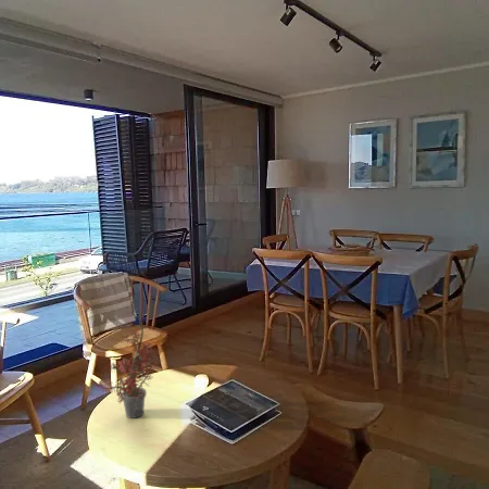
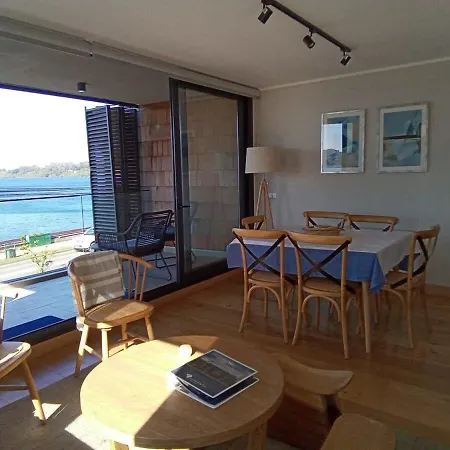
- potted plant (134, 366)
